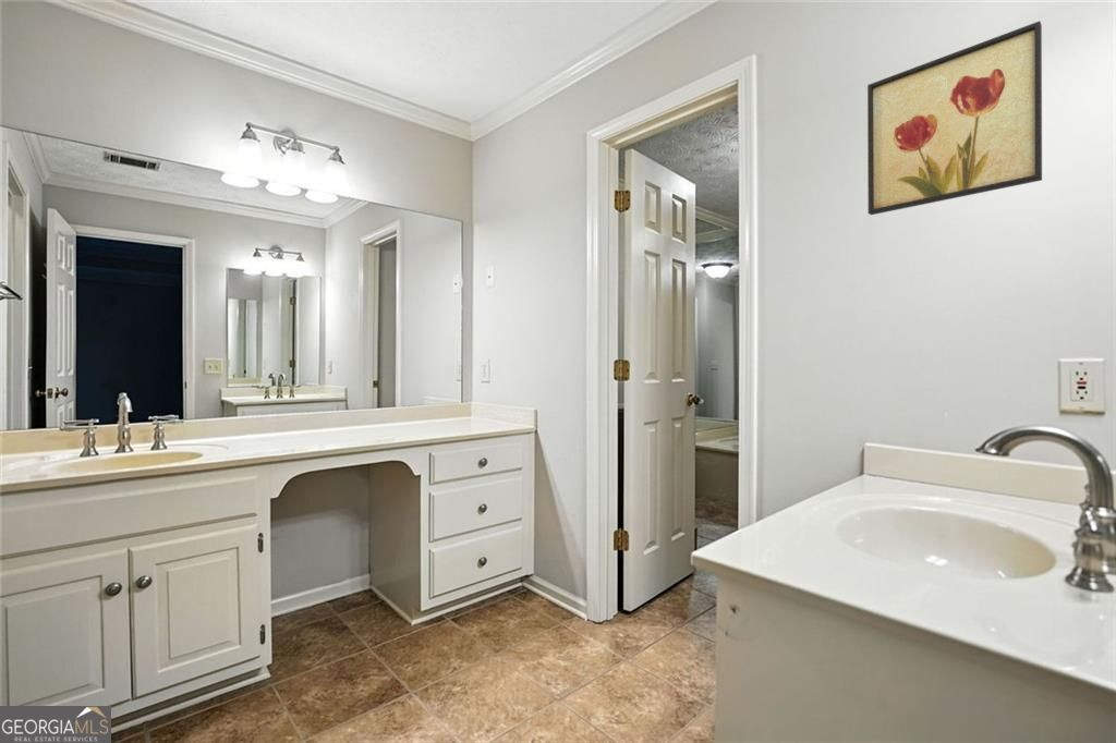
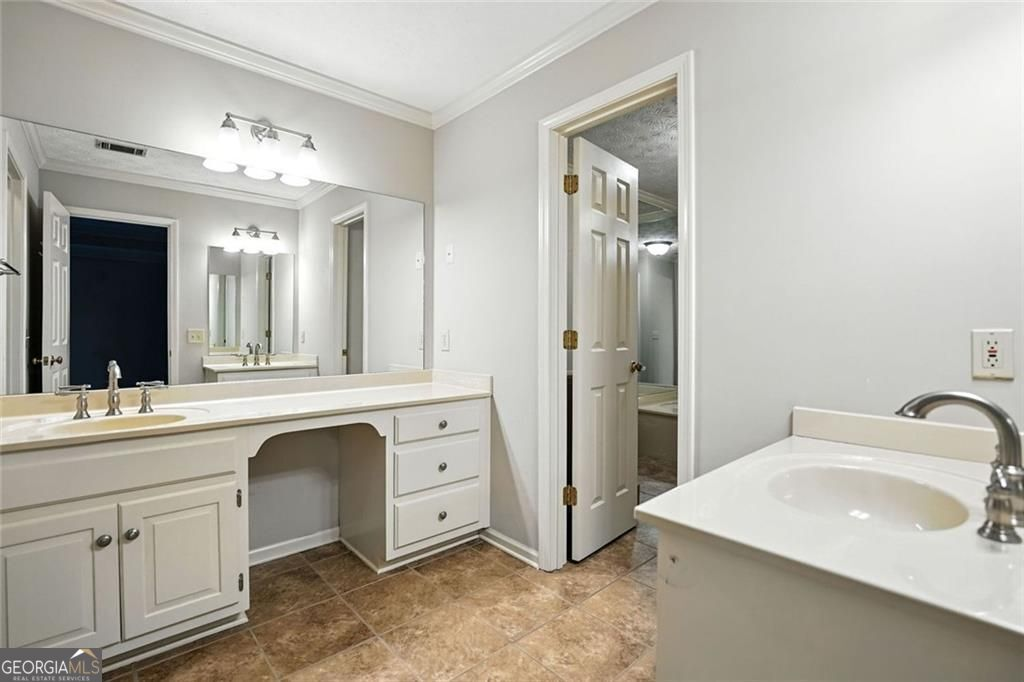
- wall art (947, 129)
